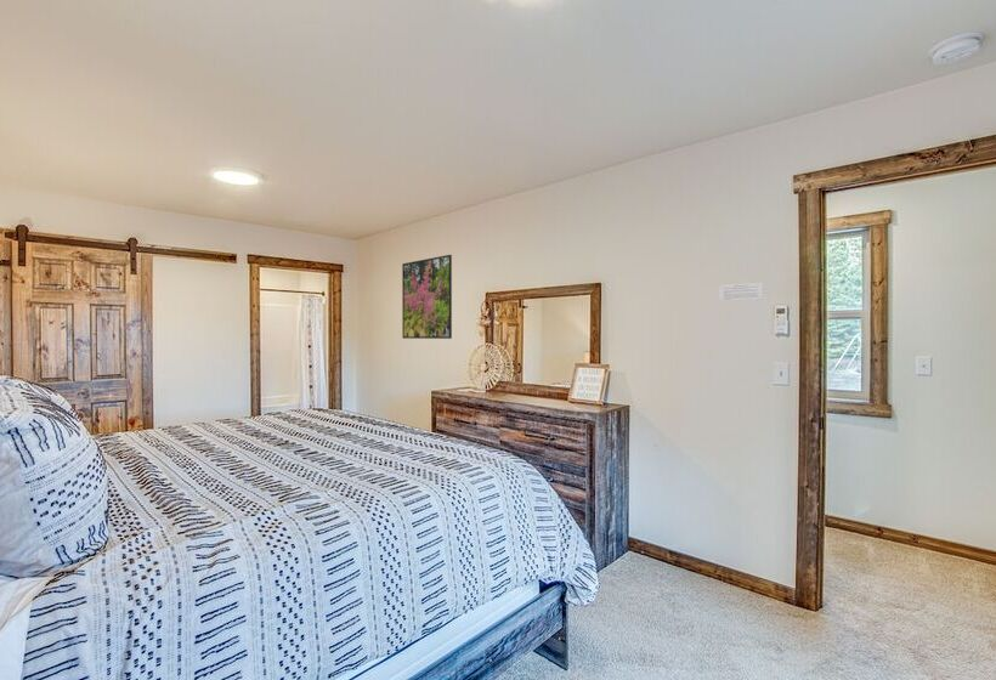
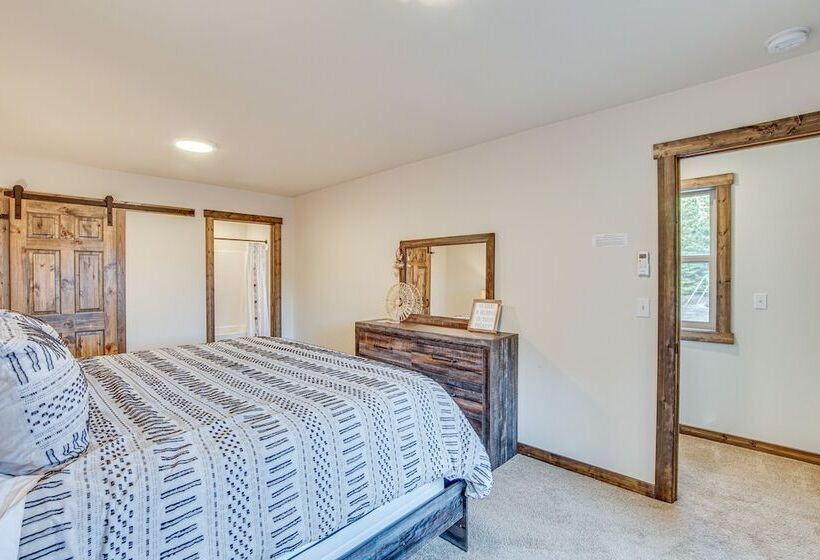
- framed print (425, 299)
